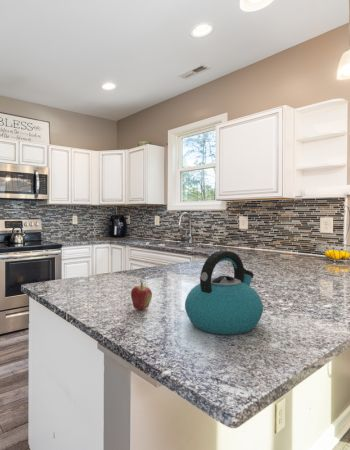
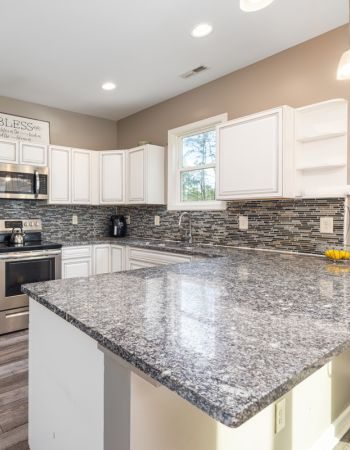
- kettle (226, 286)
- fruit (141, 293)
